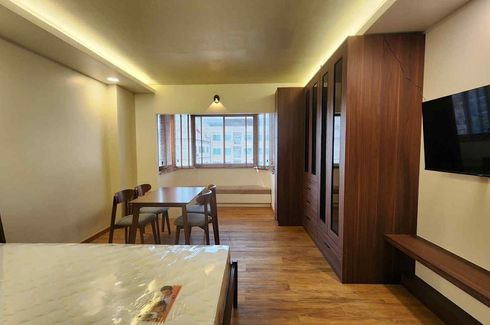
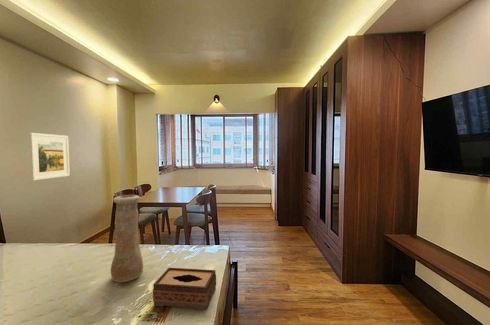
+ tissue box (186, 287)
+ vase (126, 236)
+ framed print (51, 156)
